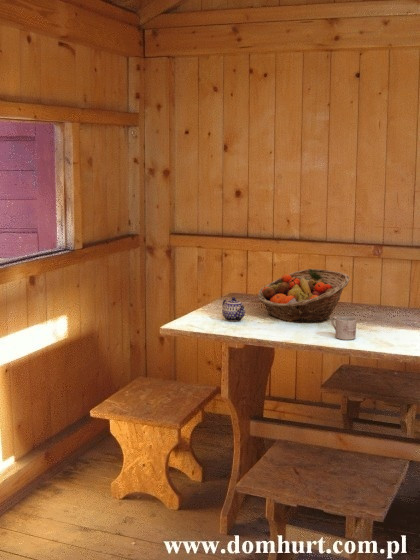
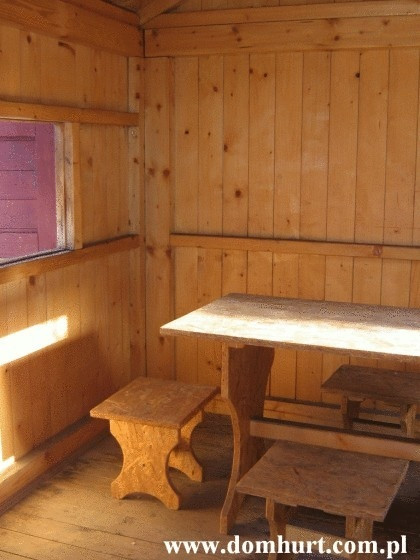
- mug (342, 327)
- fruit basket (302, 294)
- teapot (233, 308)
